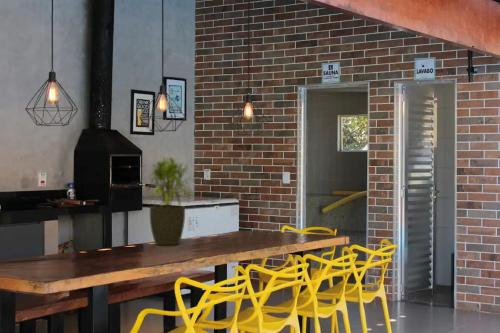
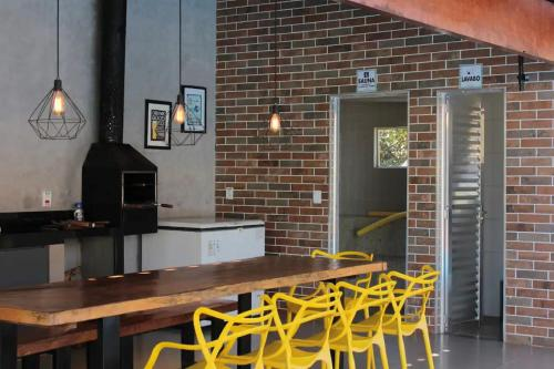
- potted plant (170, 199)
